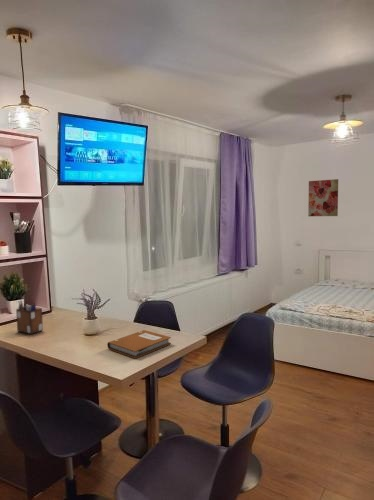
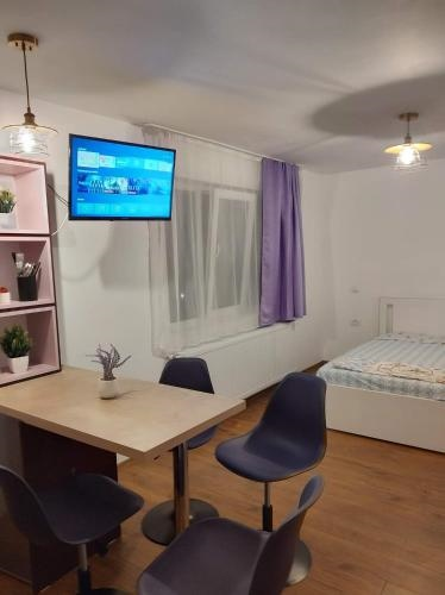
- desk organizer (29, 315)
- wall art (322, 198)
- notebook (140, 342)
